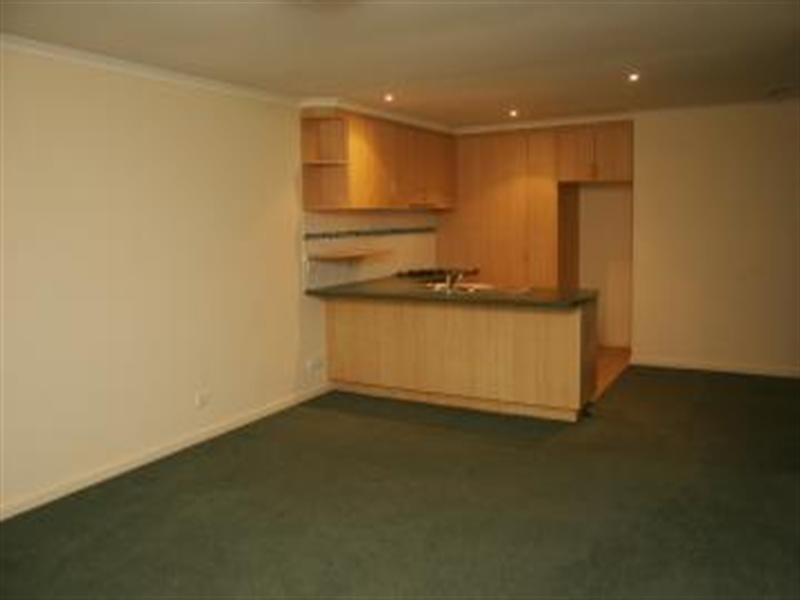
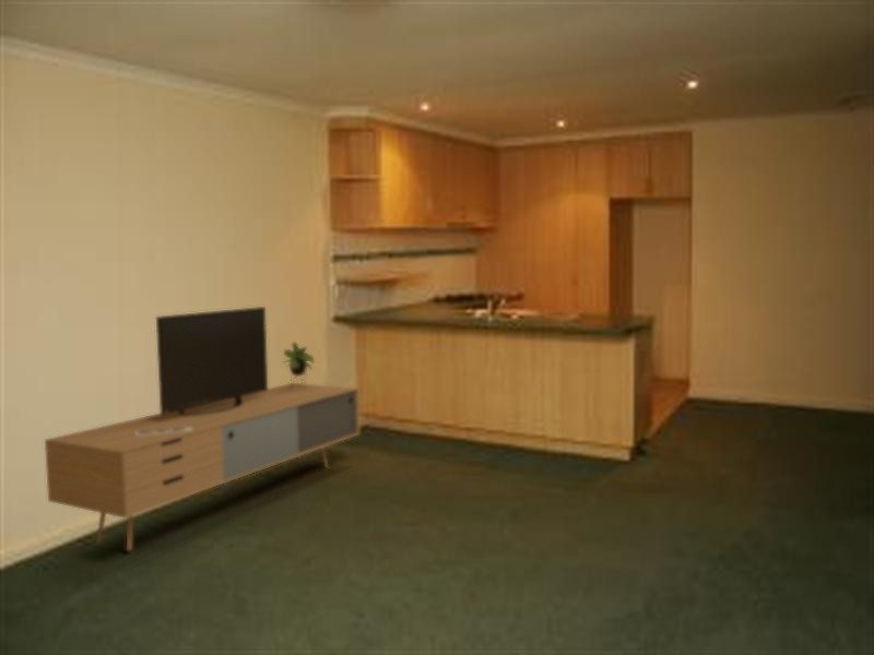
+ media console (223, 406)
